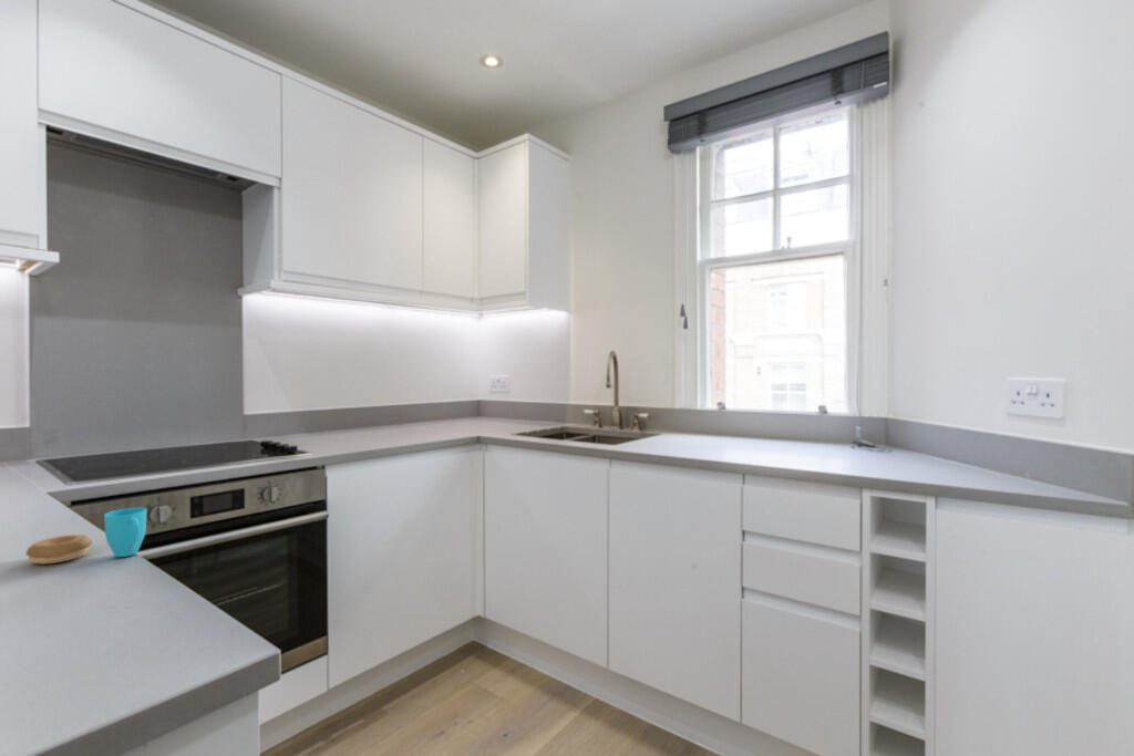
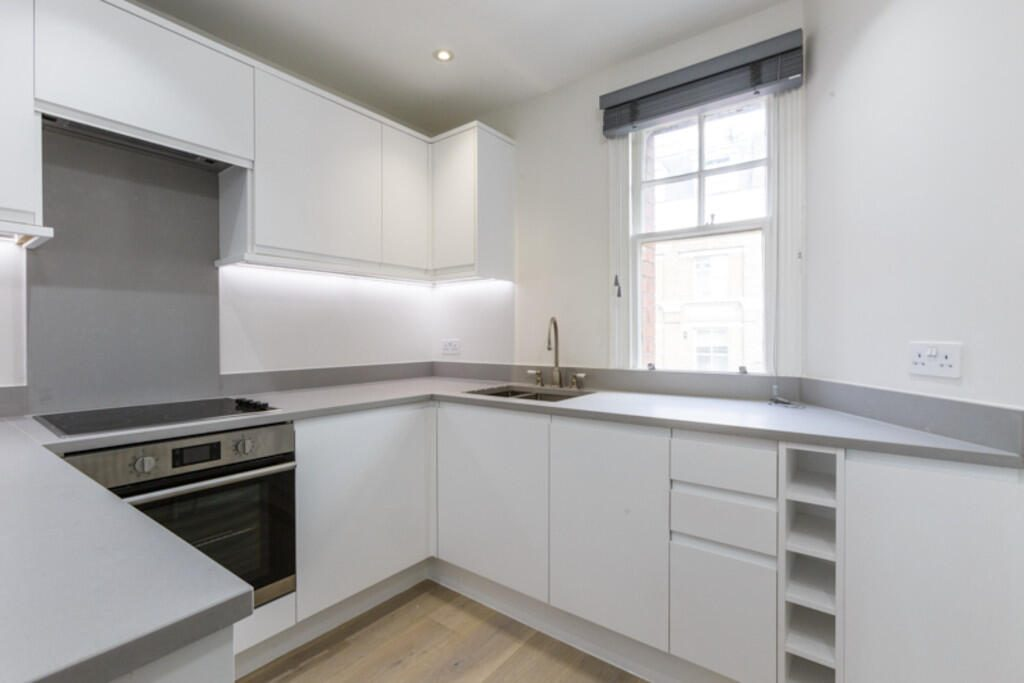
- cup (87, 537)
